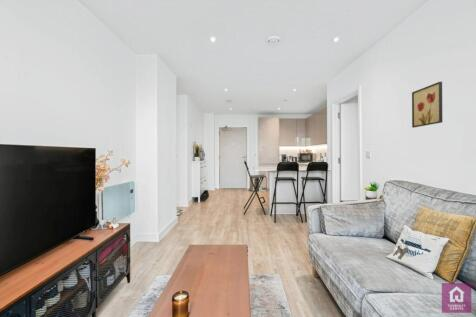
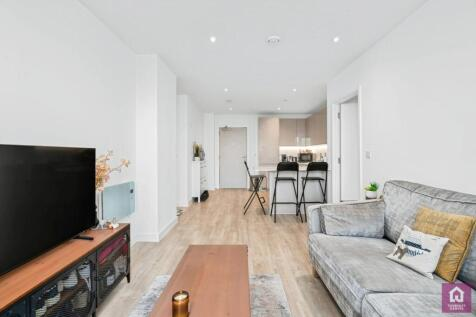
- wall art (426, 106)
